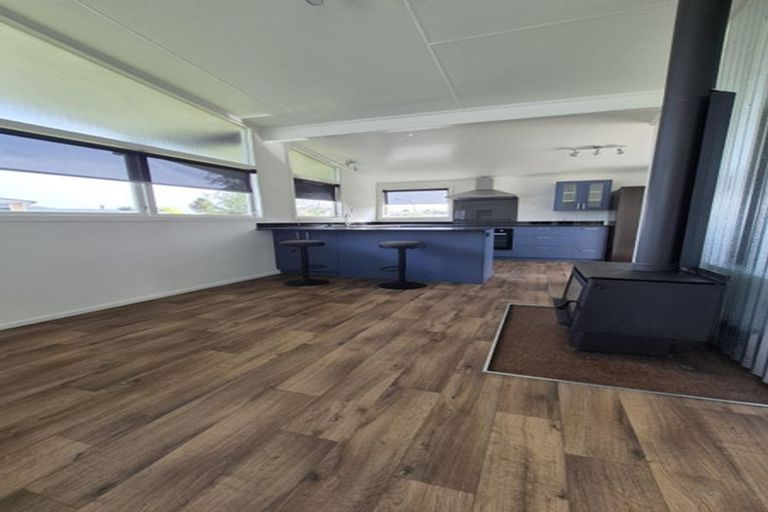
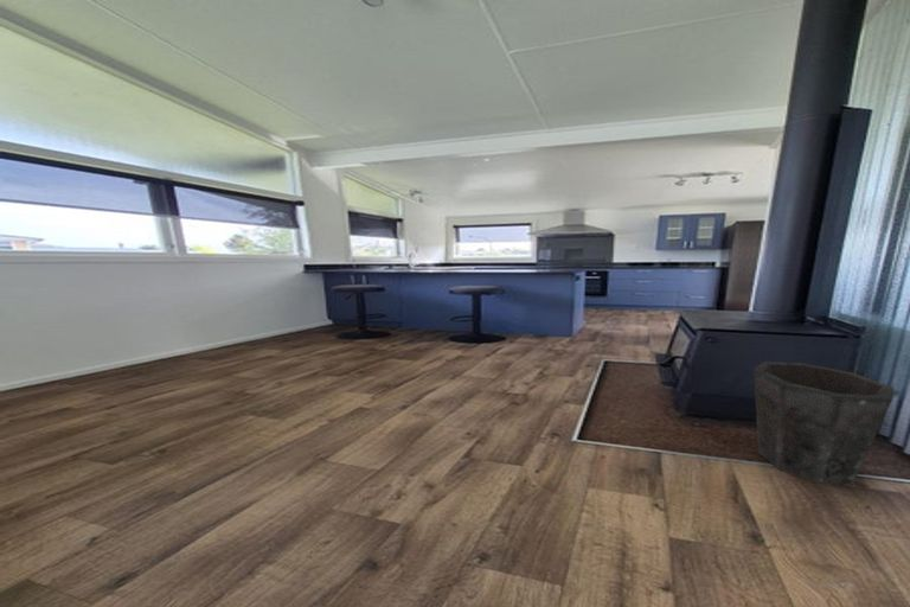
+ waste bin (810, 421)
